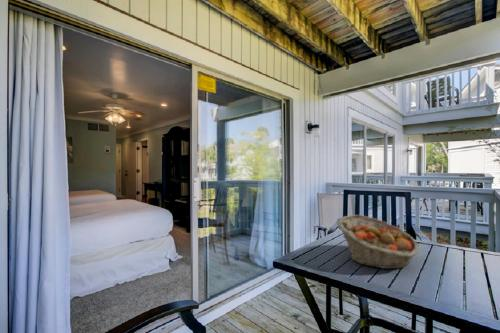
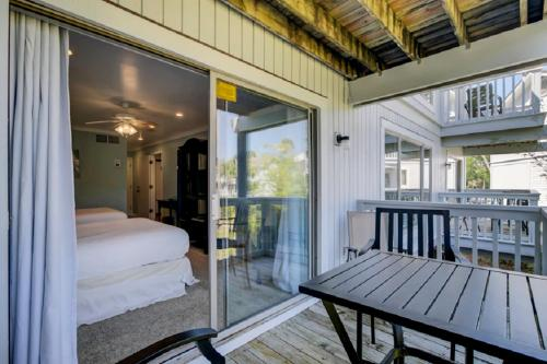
- fruit basket (376, 239)
